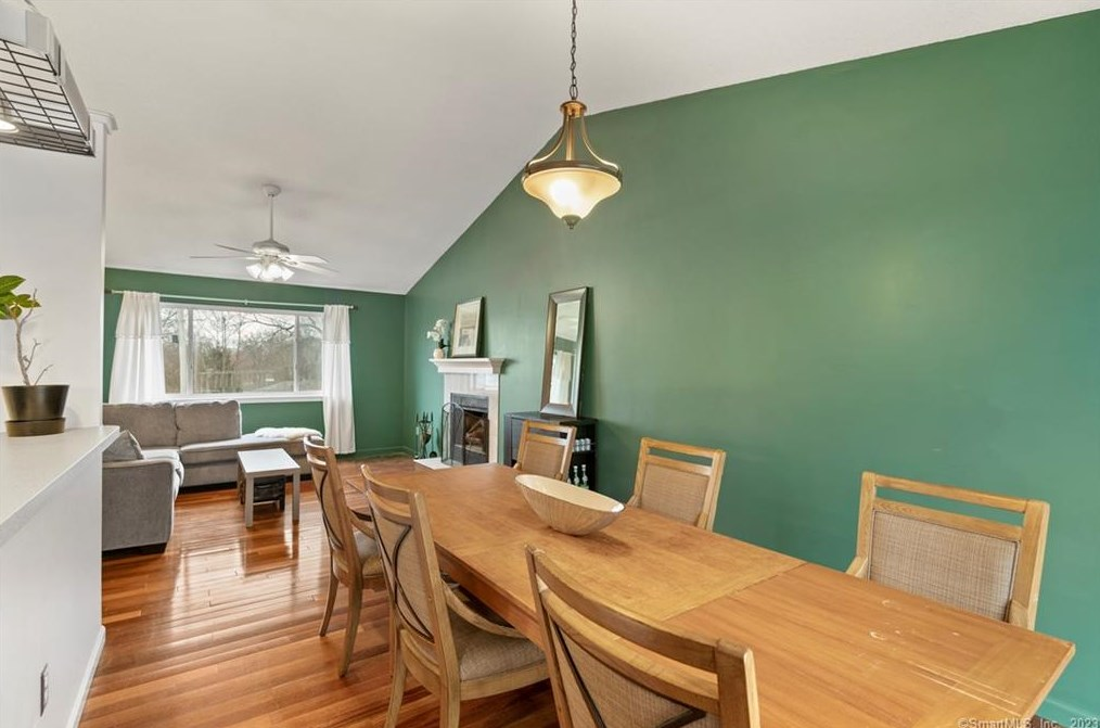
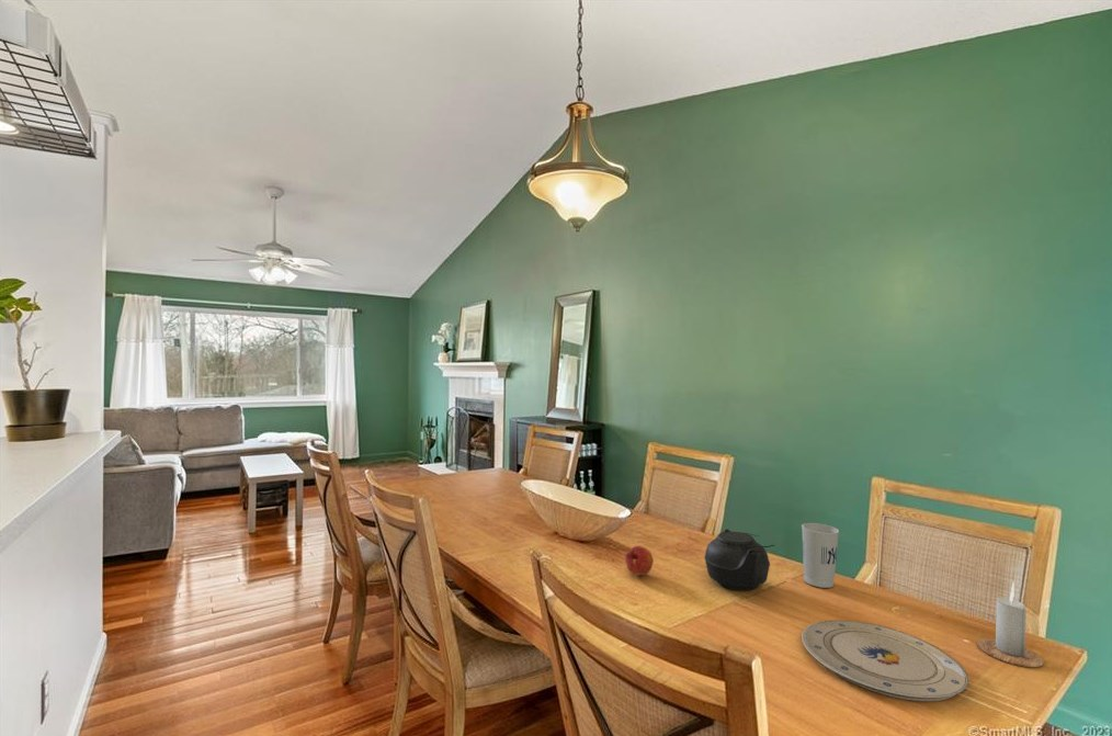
+ candle (1010, 616)
+ cup (819, 555)
+ teapot (739, 562)
+ plate (878, 657)
+ fruit (638, 559)
